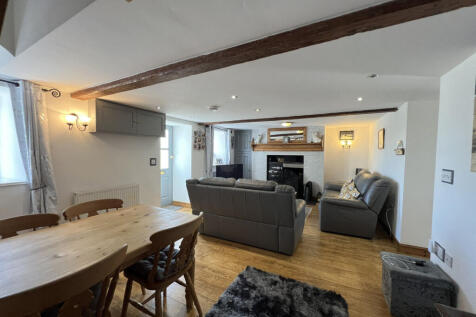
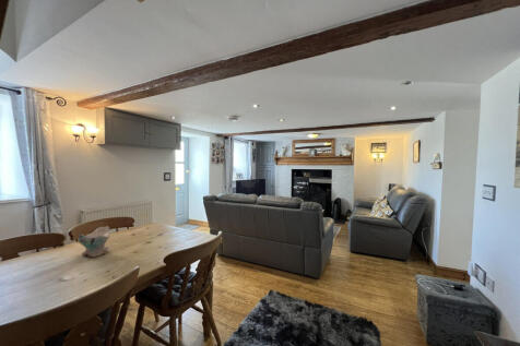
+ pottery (95, 241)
